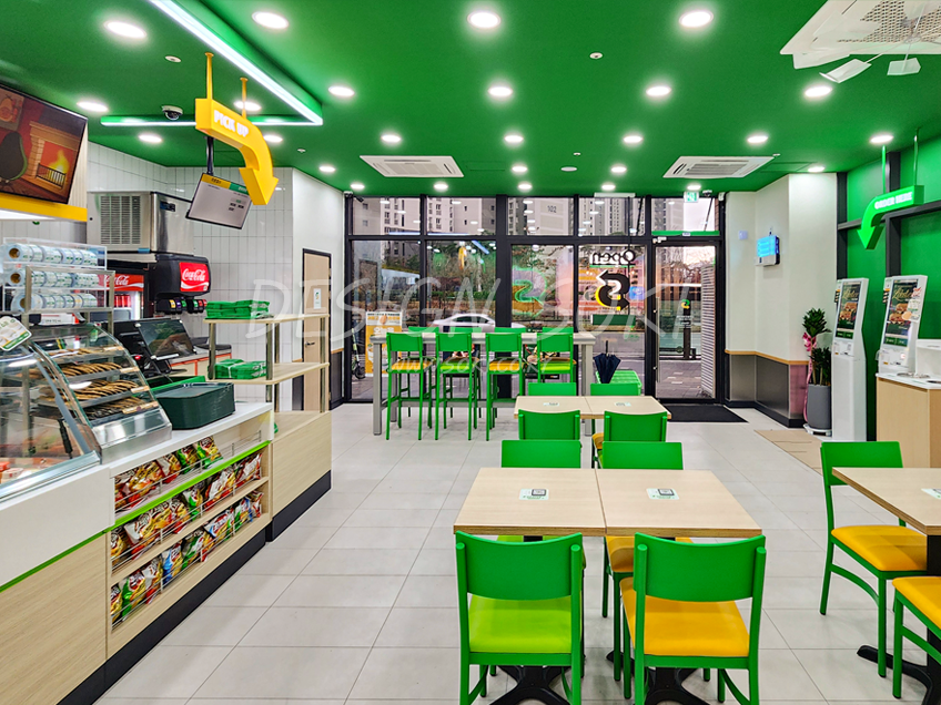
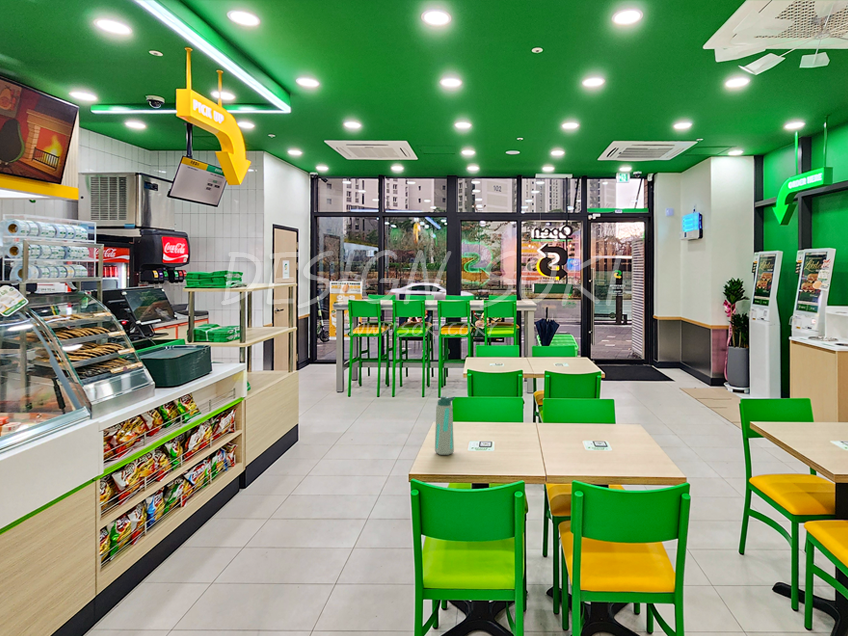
+ water bottle (445, 424)
